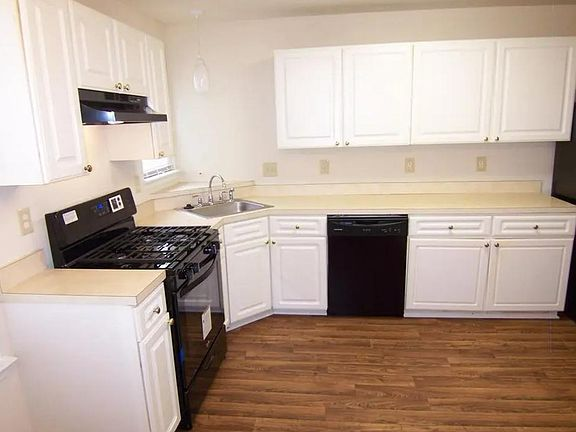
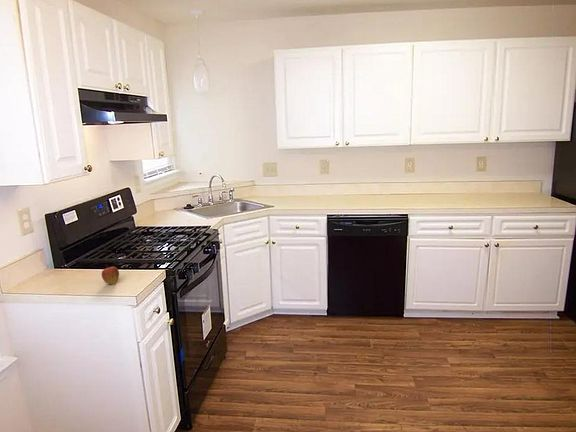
+ fruit (110, 274)
